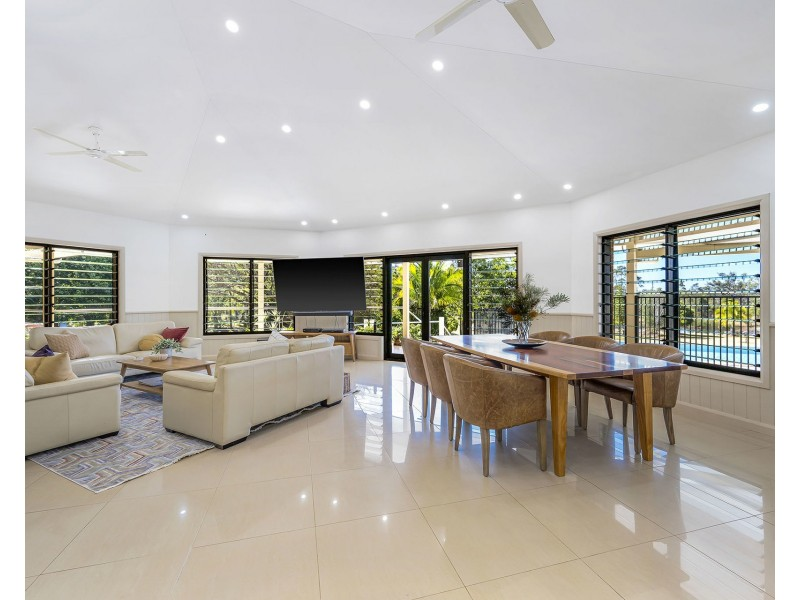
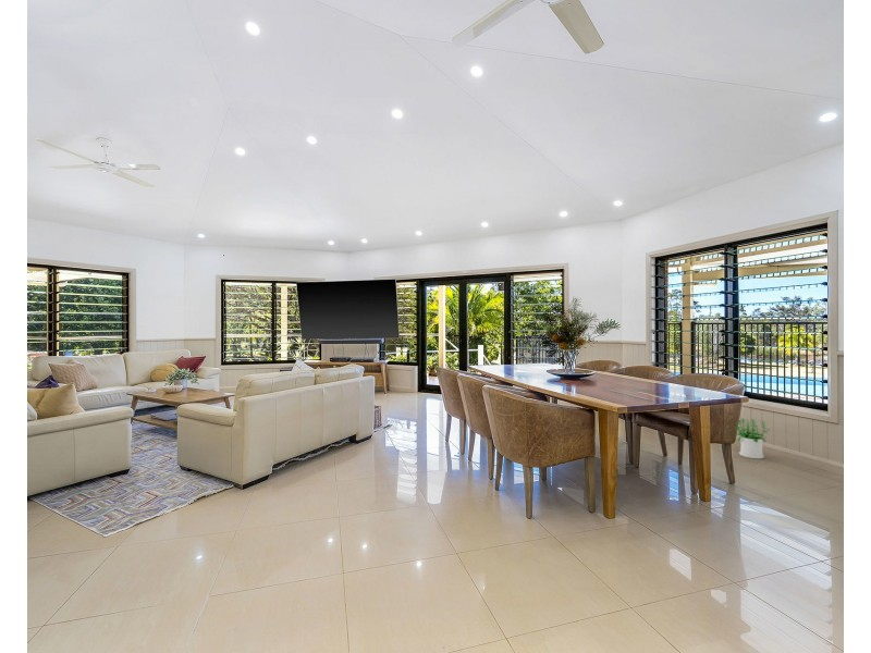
+ potted plant (749, 436)
